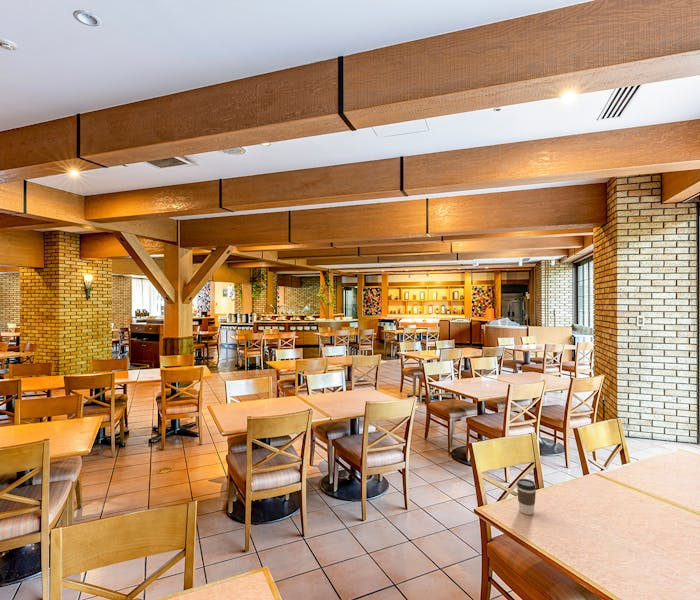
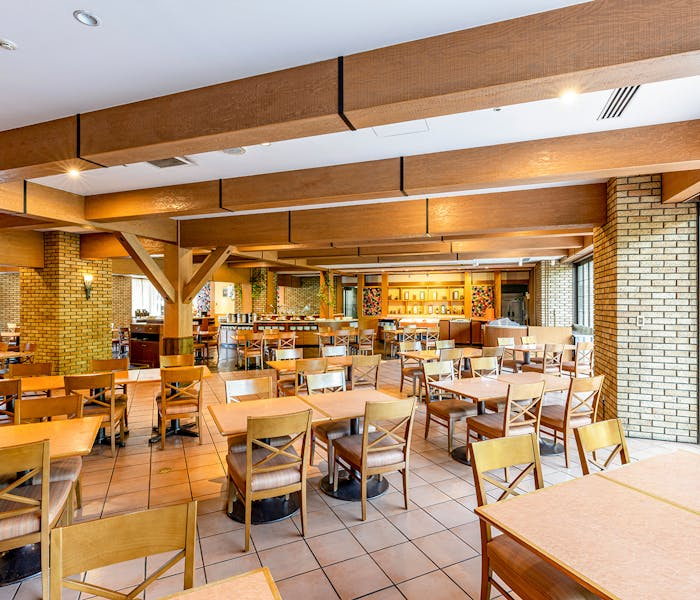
- coffee cup (526, 496)
